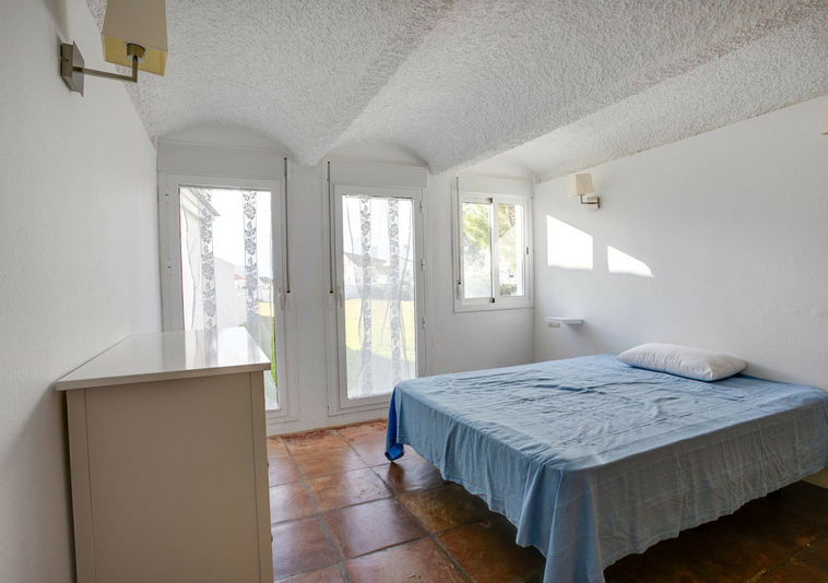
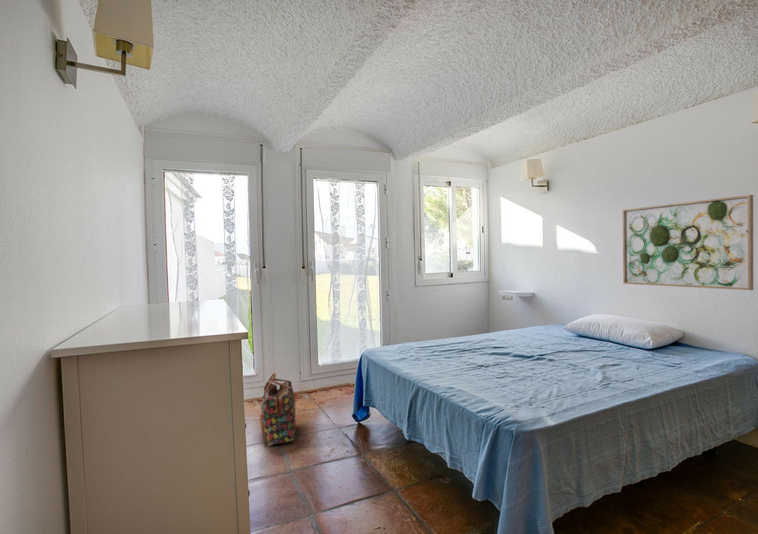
+ backpack (278, 403)
+ wall art (679, 245)
